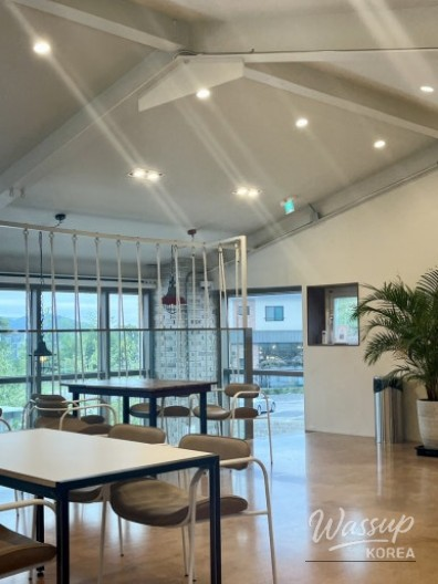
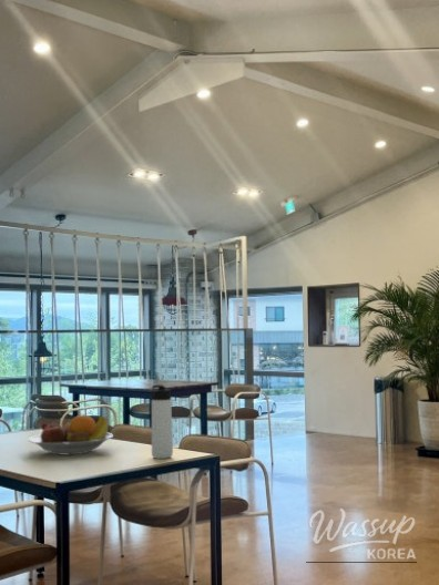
+ fruit bowl (71, 433)
+ thermos bottle (160, 421)
